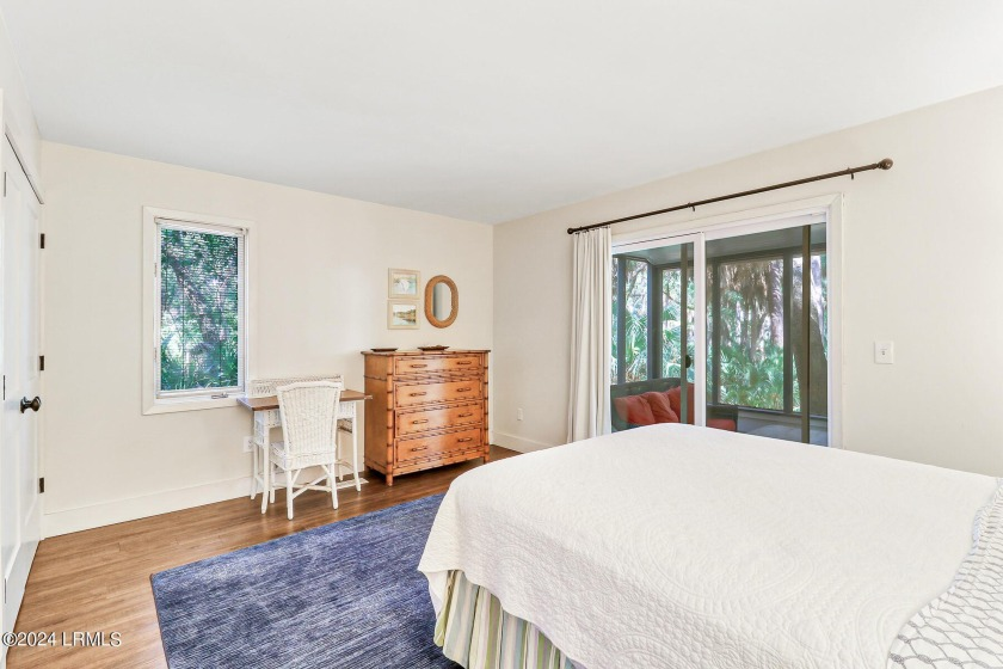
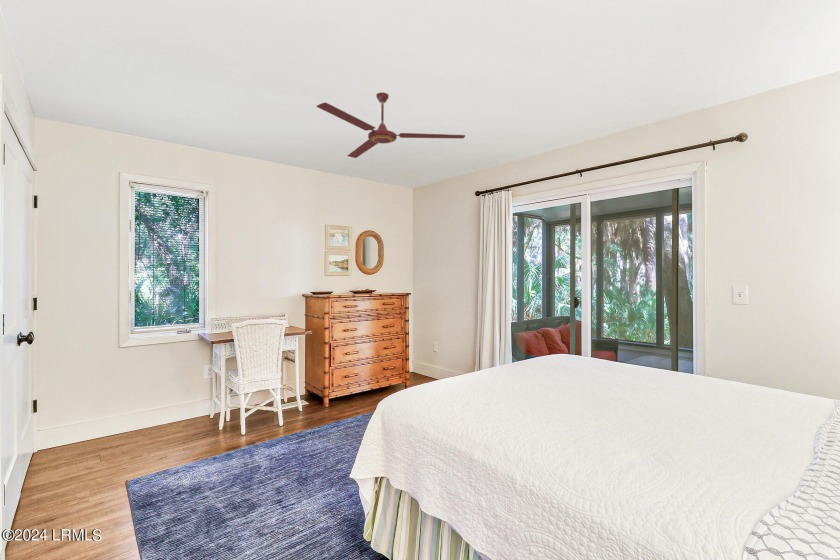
+ ceiling fan (391, 131)
